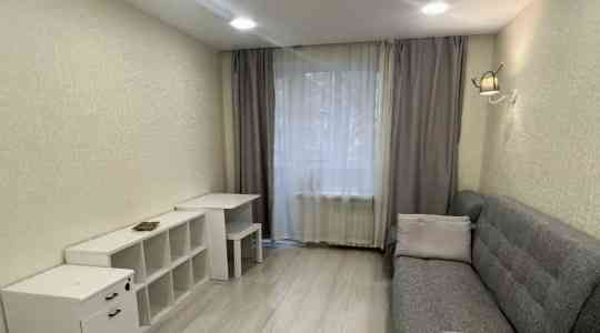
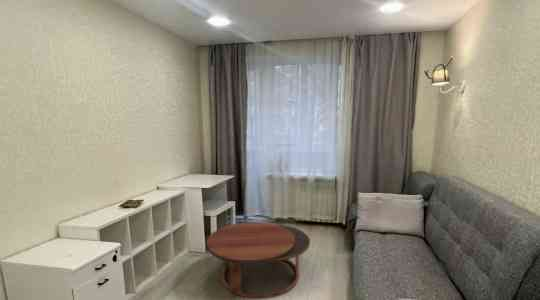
+ coffee table (259, 255)
